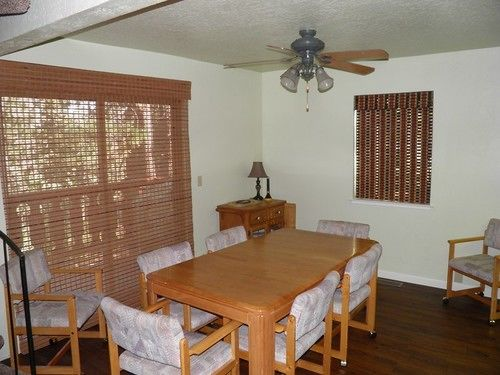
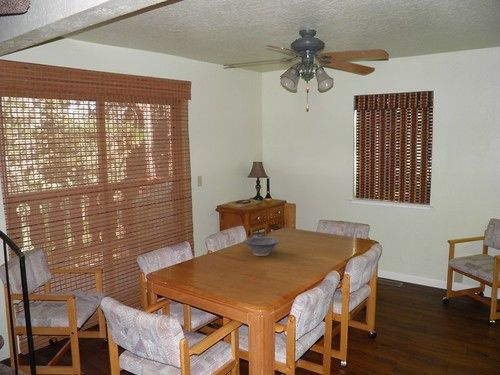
+ decorative bowl (261, 247)
